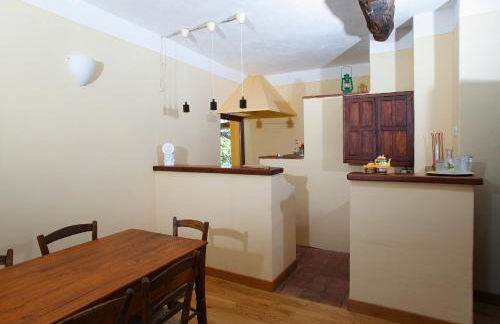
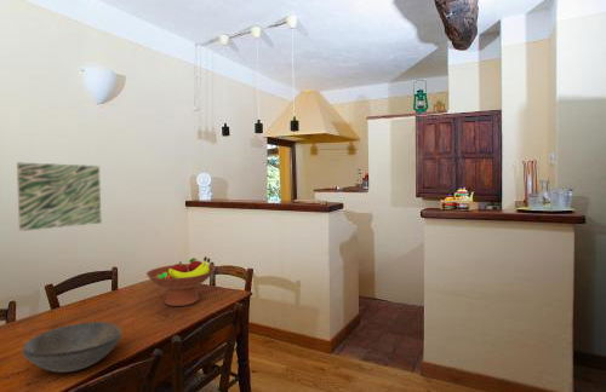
+ wall art (62, 195)
+ fruit bowl (182, 279)
+ bowl (75, 350)
